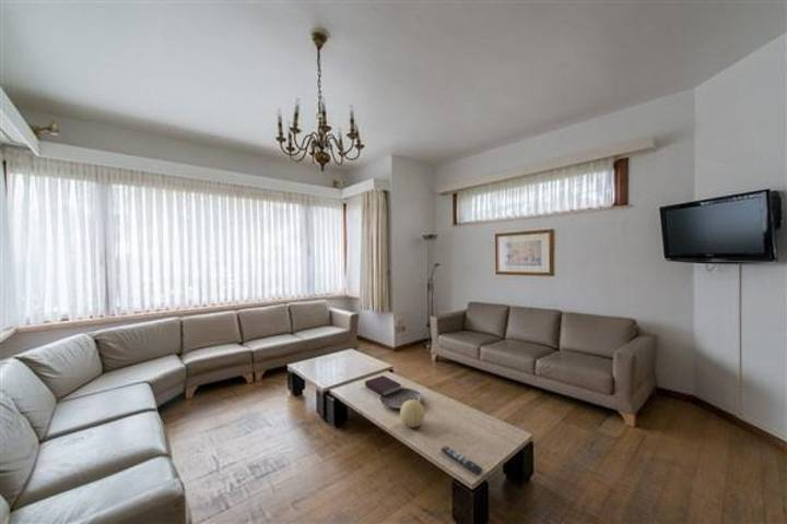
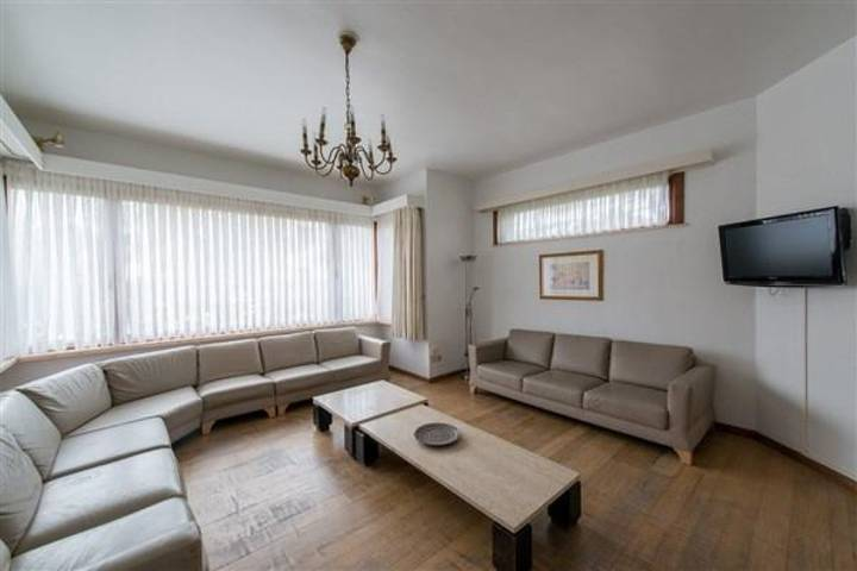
- decorative ball (412, 412)
- book (383, 385)
- remote control (460, 458)
